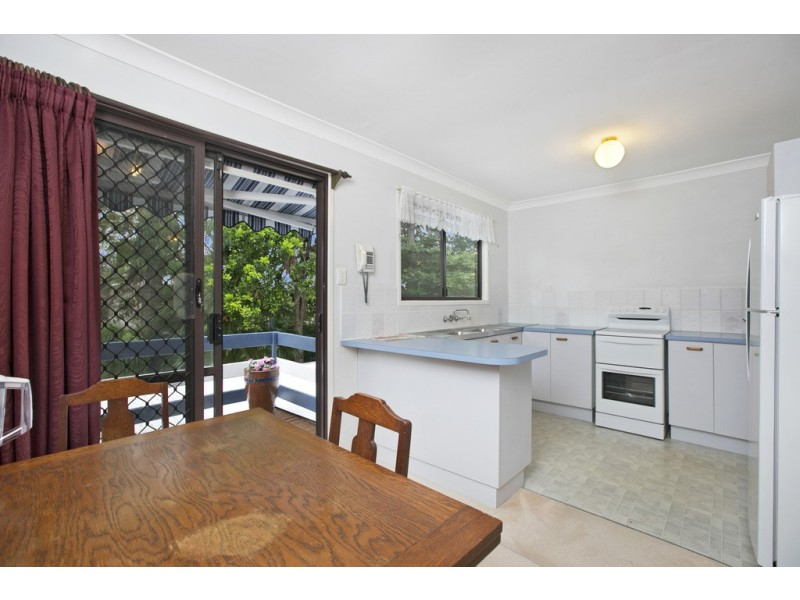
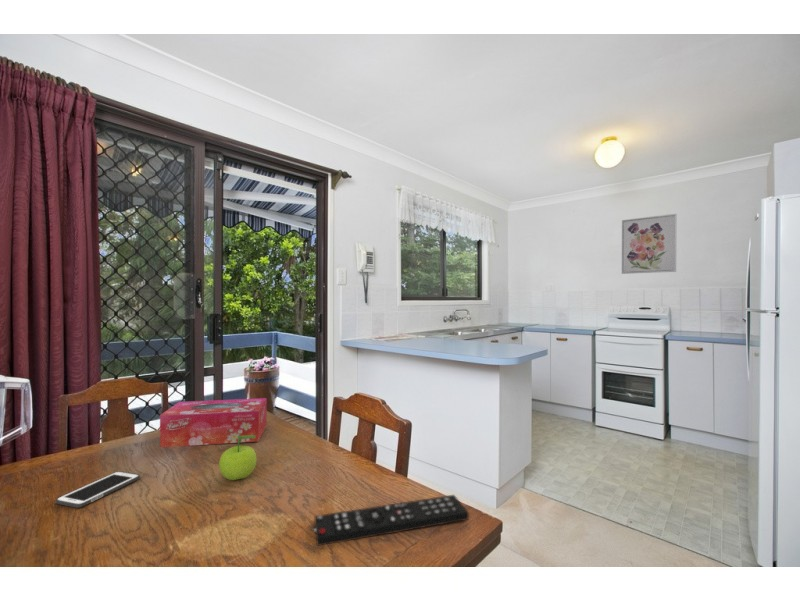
+ fruit (242, 455)
+ cell phone (100, 488)
+ tissue box (217, 420)
+ remote control (391, 516)
+ wall art (648, 245)
